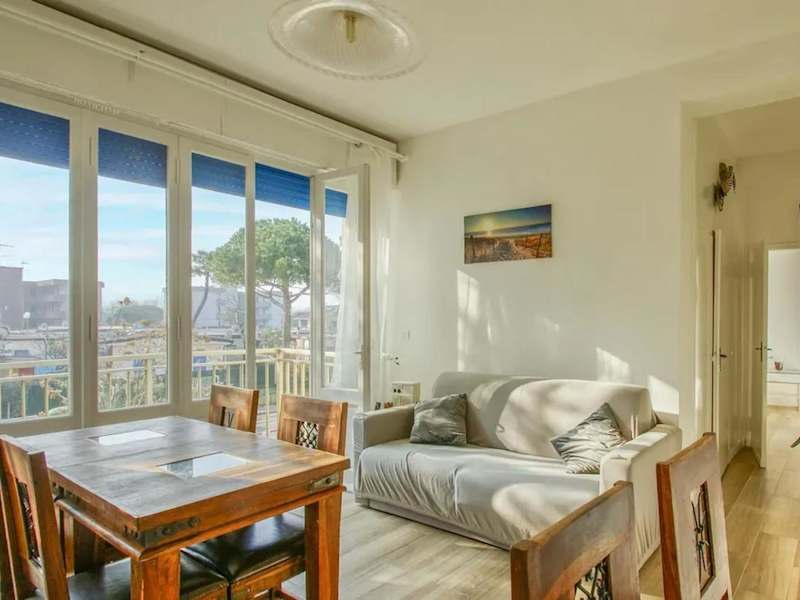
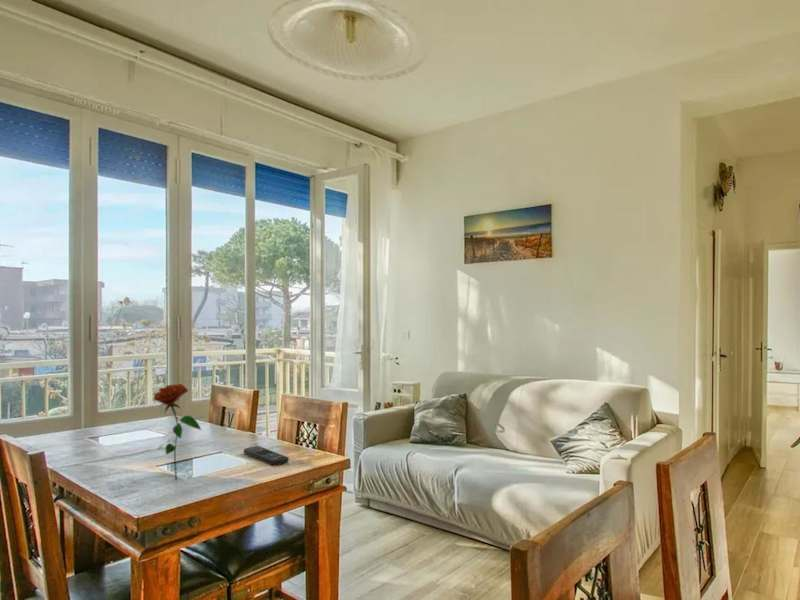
+ remote control (265, 455)
+ flower (175, 433)
